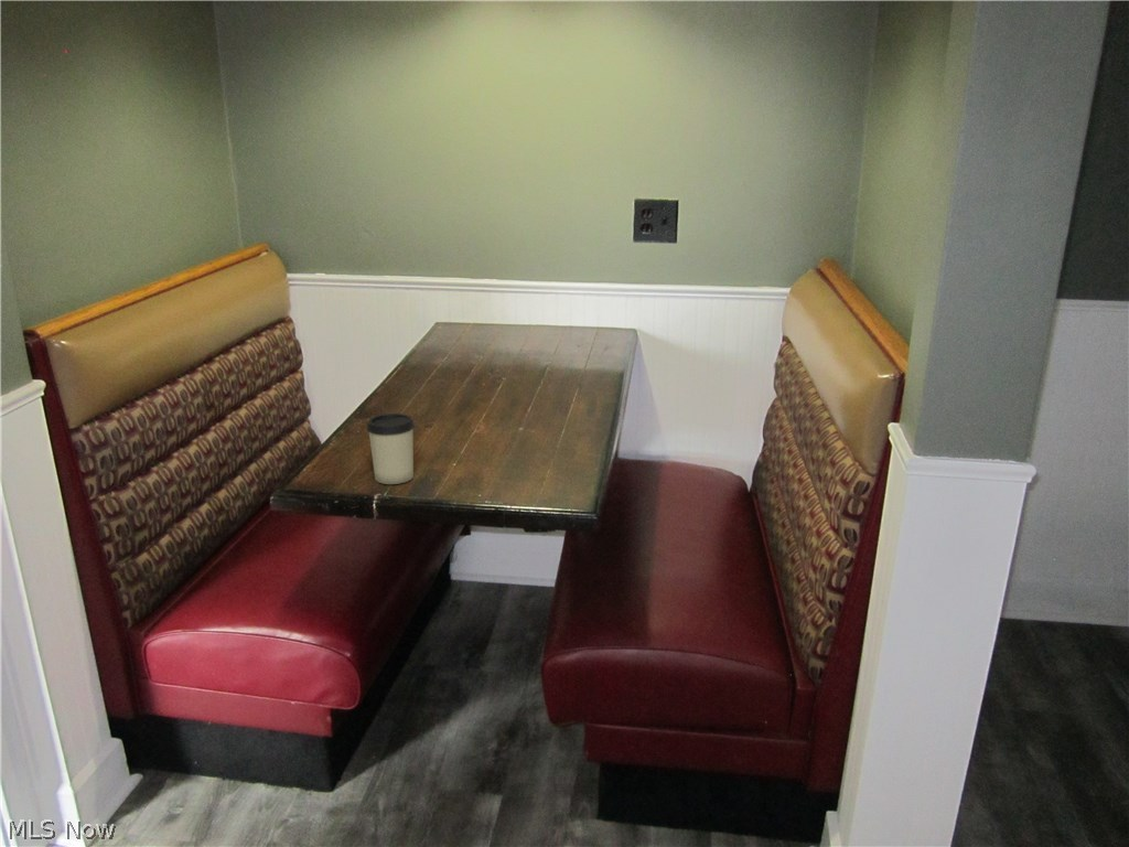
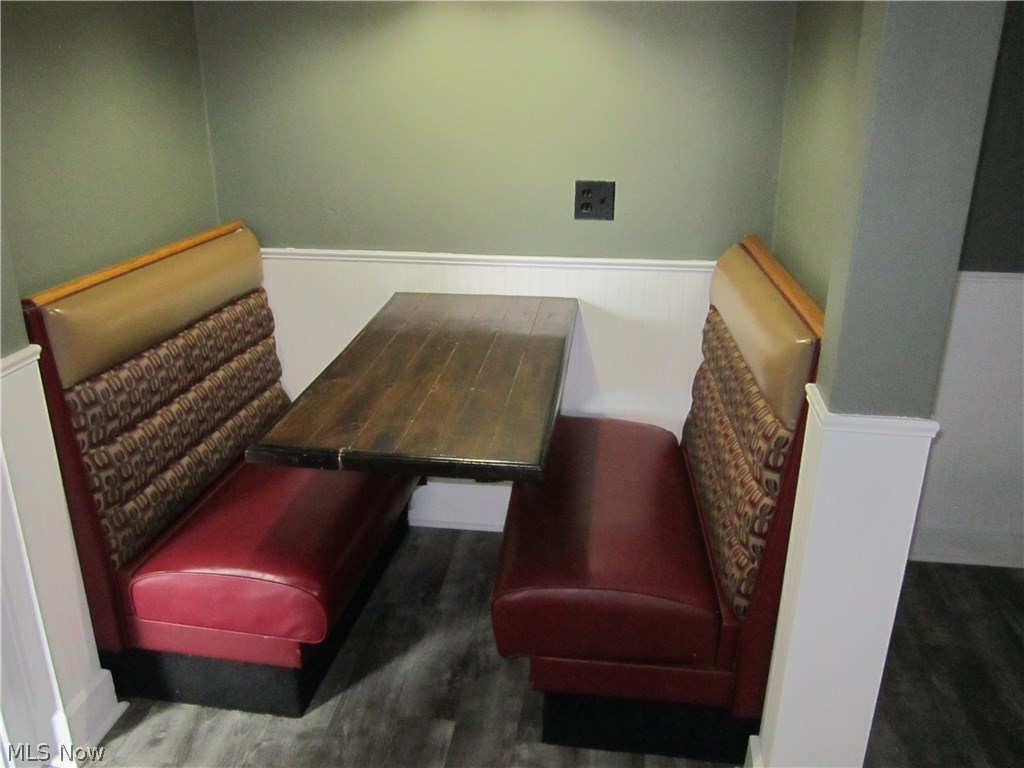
- cup (391, 449)
